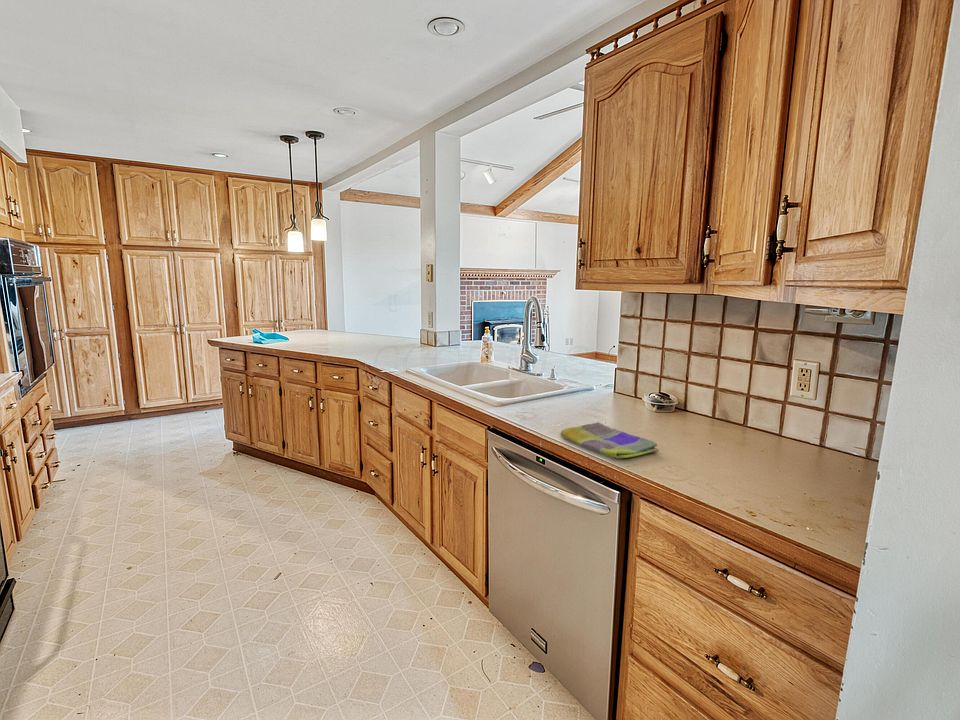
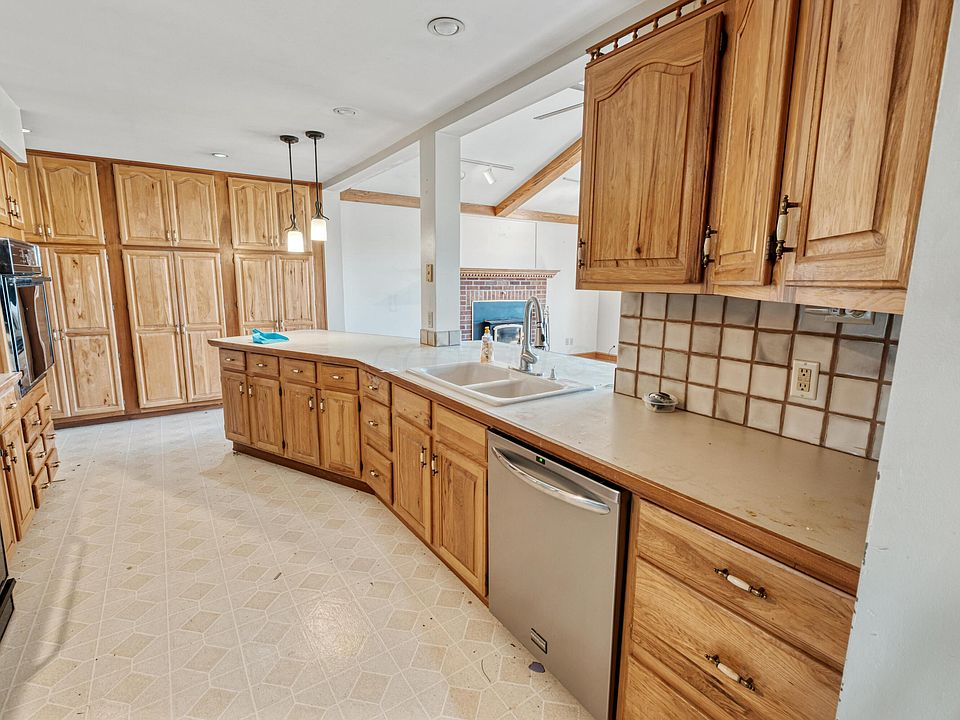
- dish towel (606, 439)
